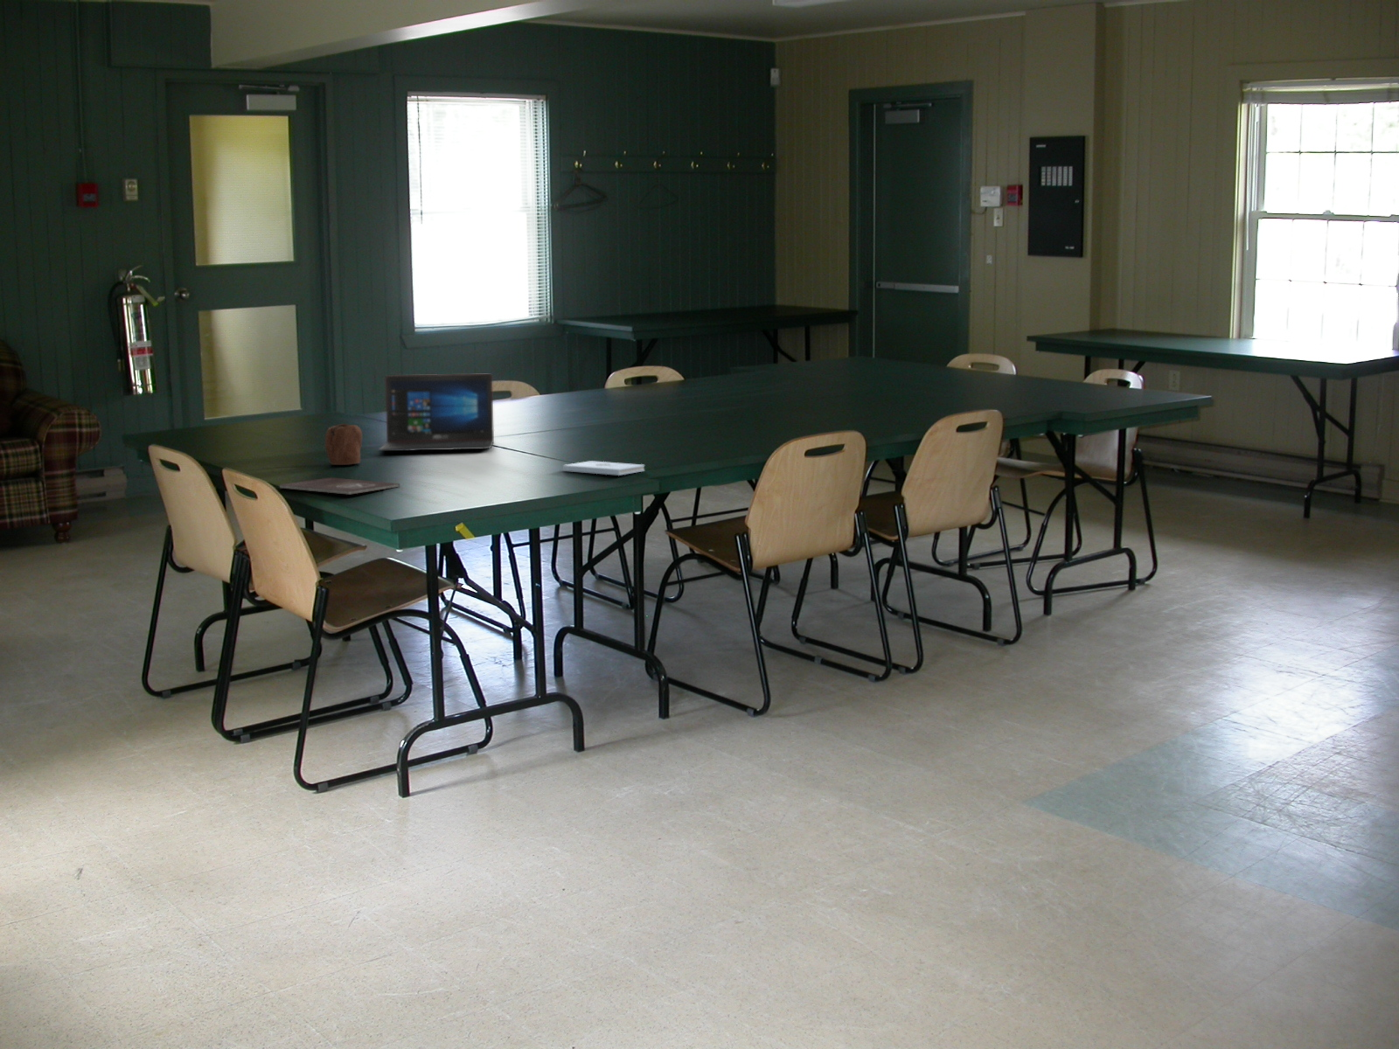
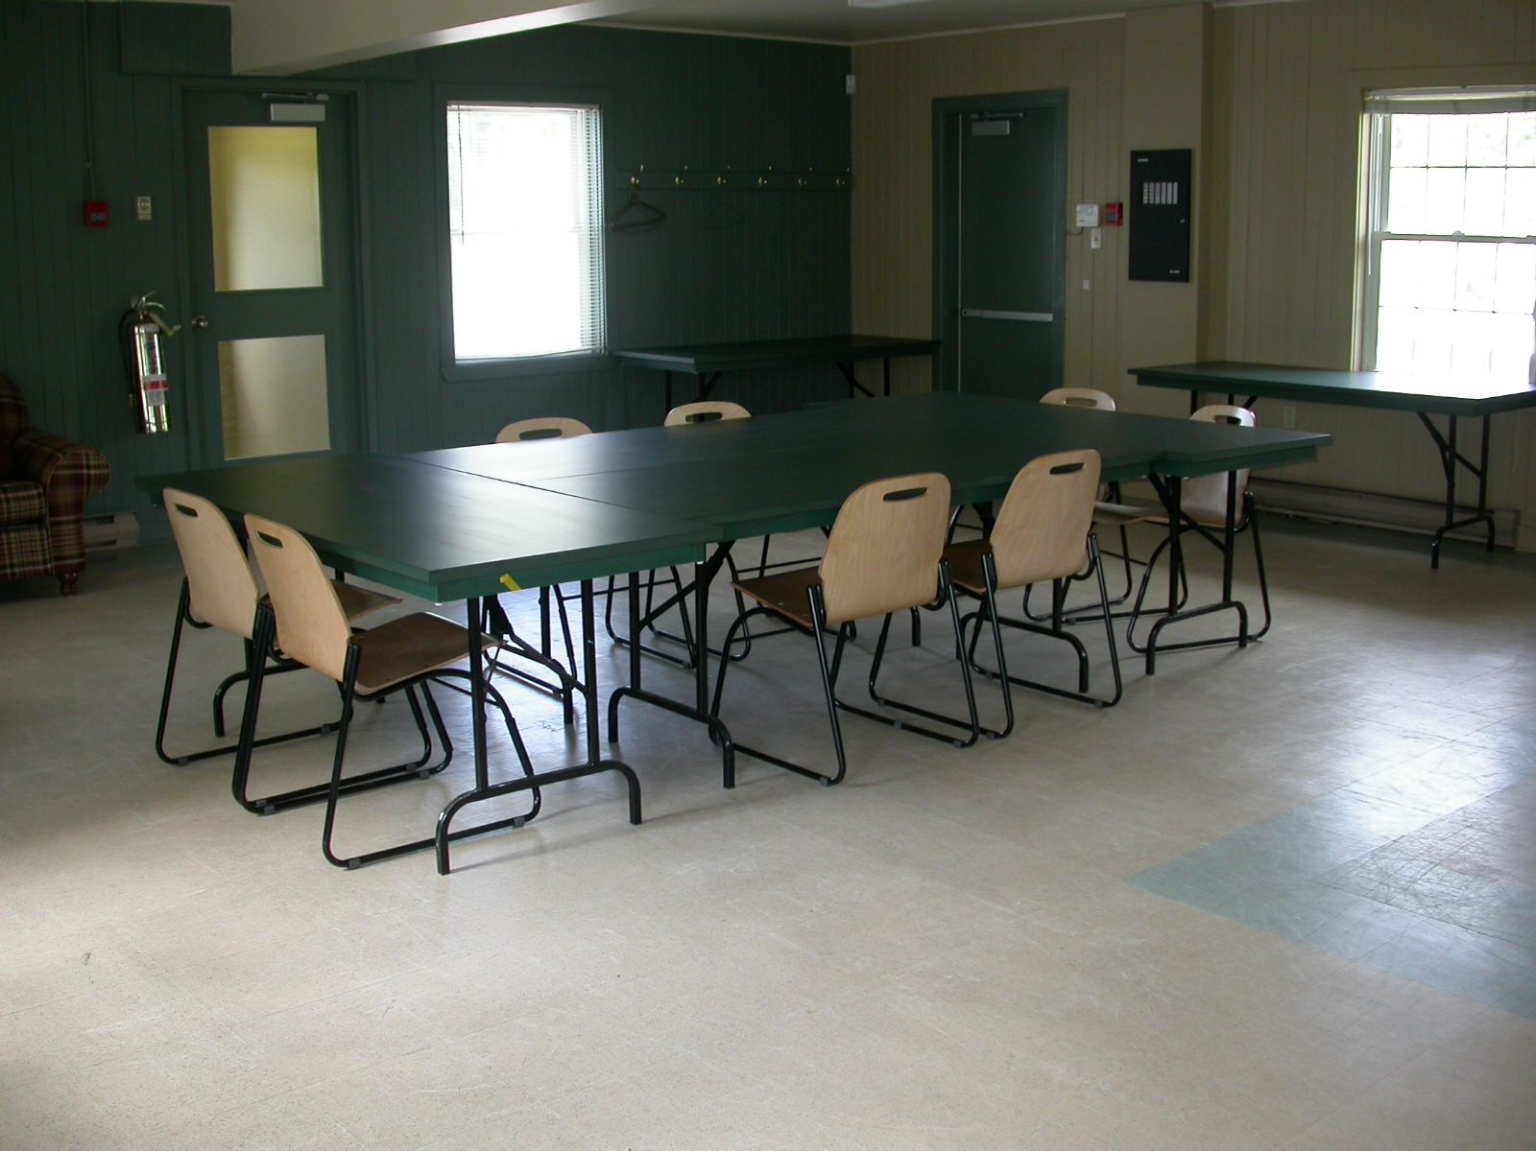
- book (339, 485)
- notepad (604, 467)
- mug (339, 443)
- laptop (436, 412)
